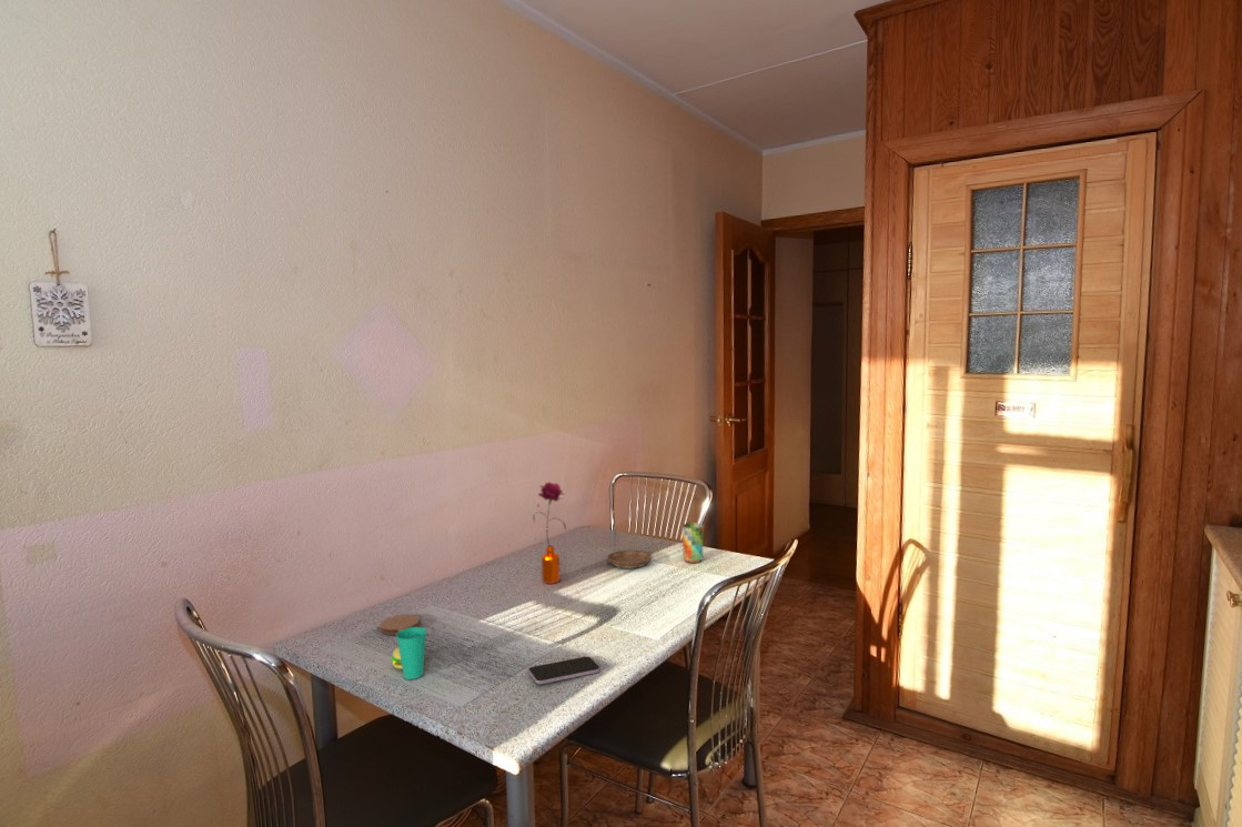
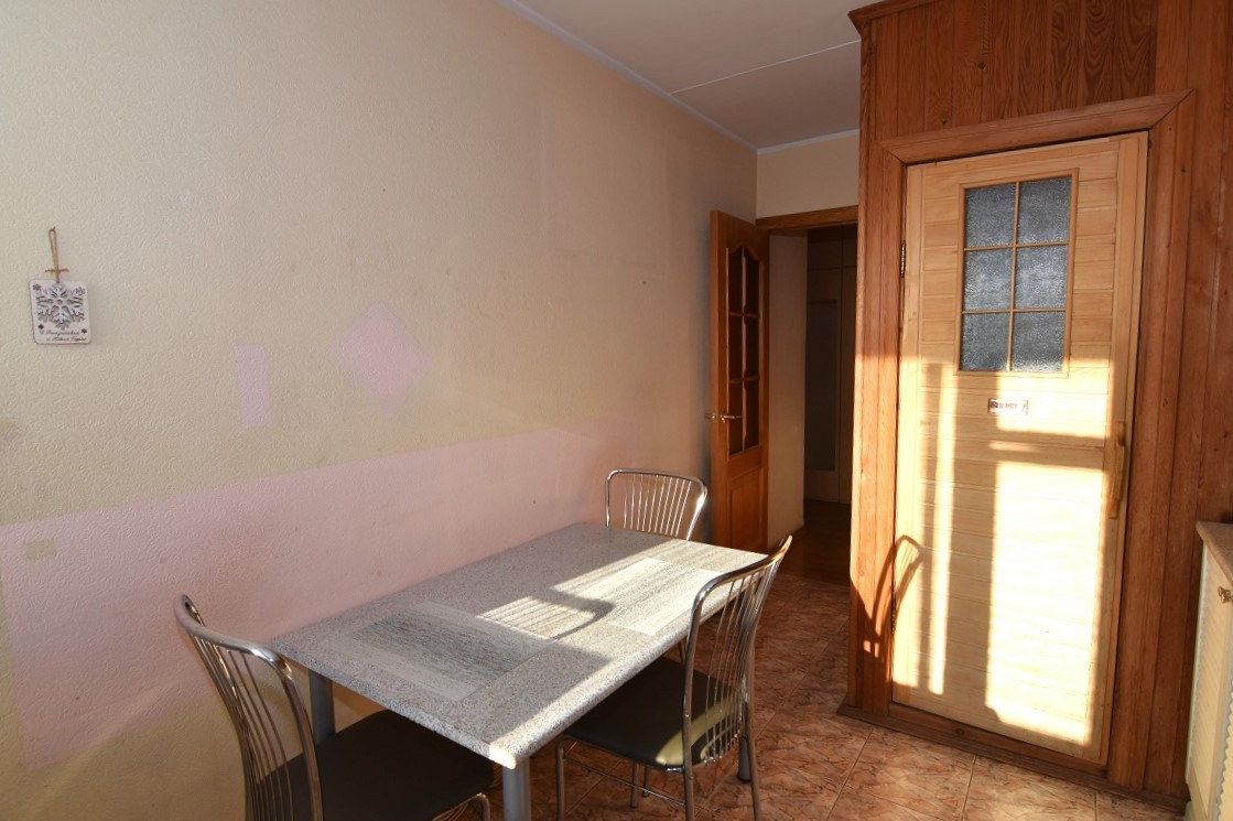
- cup (693, 543)
- flower (547, 532)
- saucer (629, 559)
- smartphone (564, 669)
- cup (408, 648)
- coaster (400, 624)
